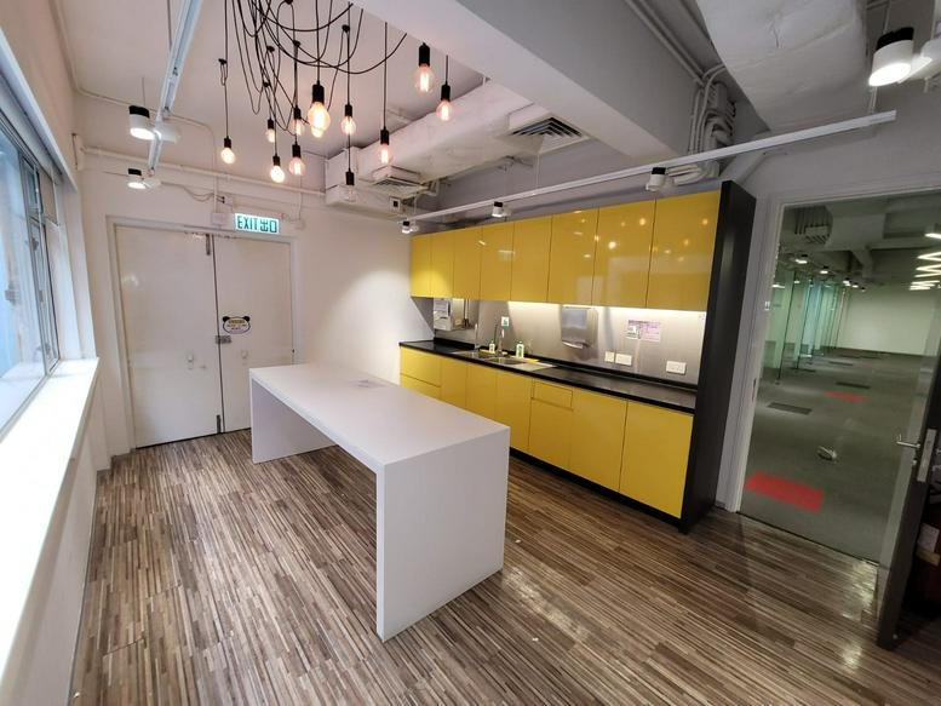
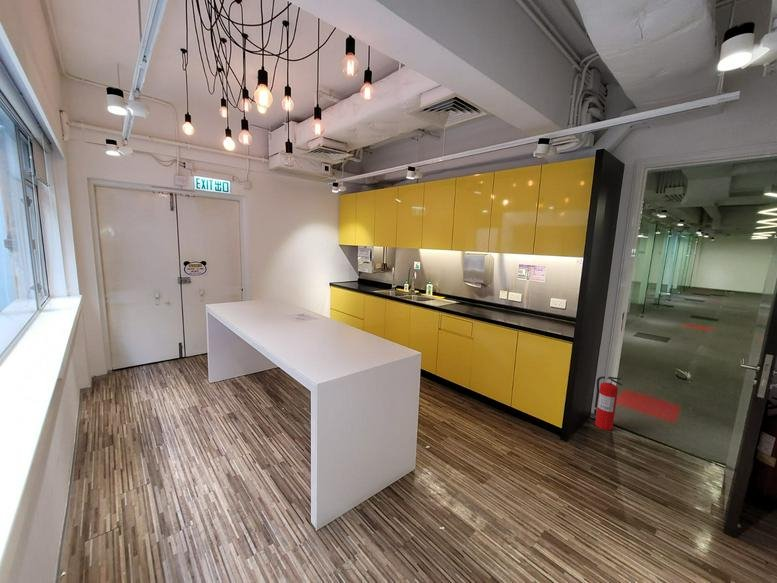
+ fire extinguisher (606, 400)
